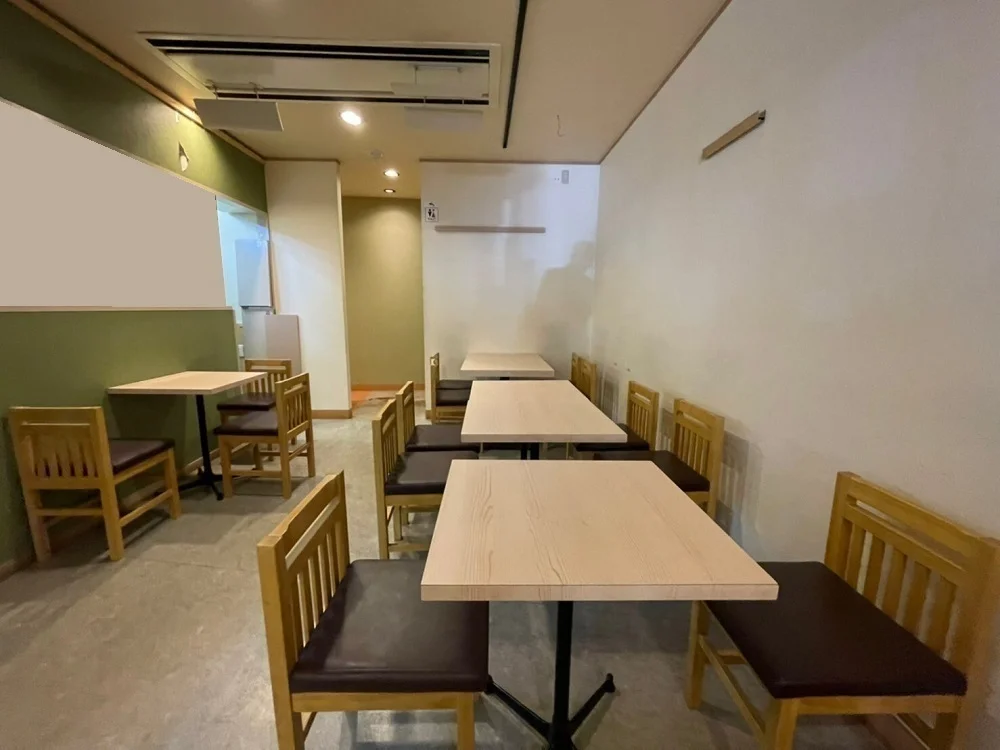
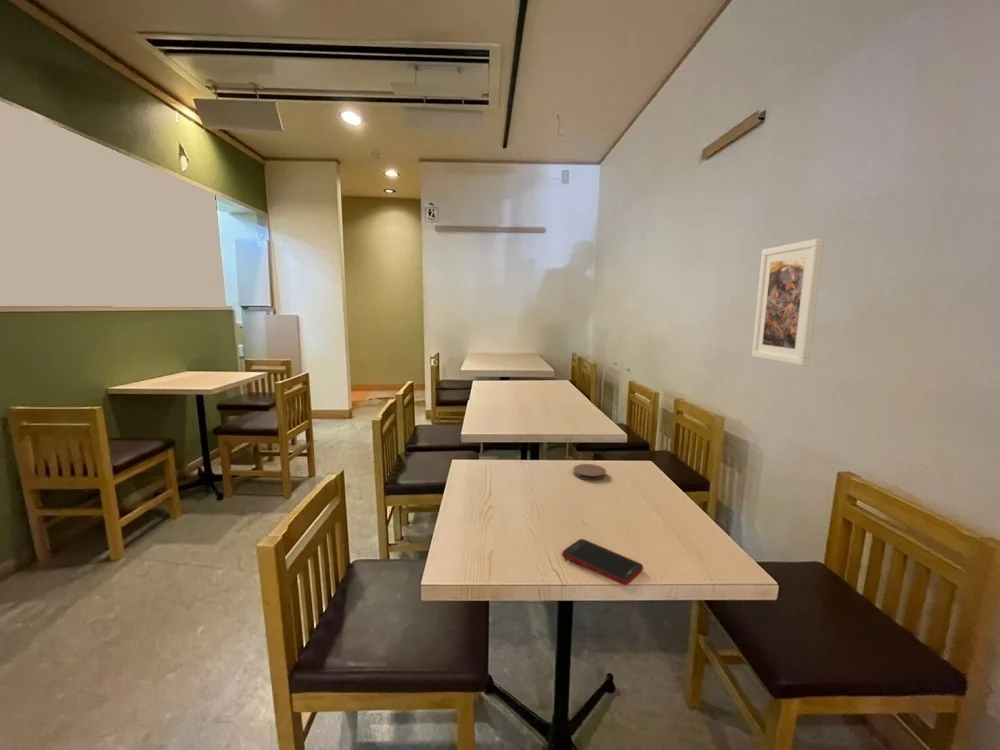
+ cell phone (601, 560)
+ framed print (783, 303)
+ coaster (589, 471)
